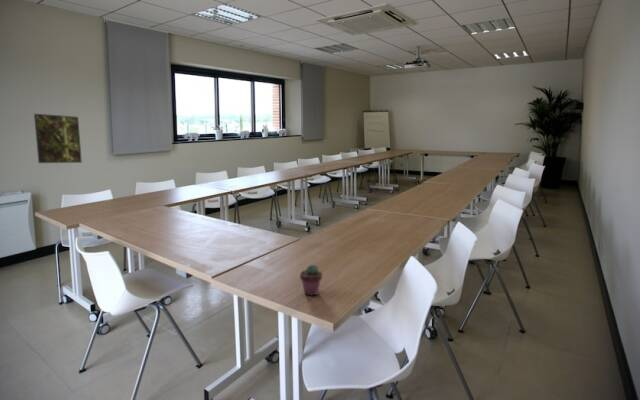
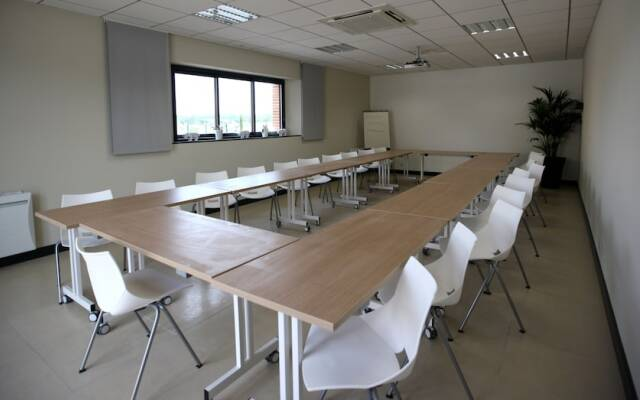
- potted succulent (311, 278)
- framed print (58, 139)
